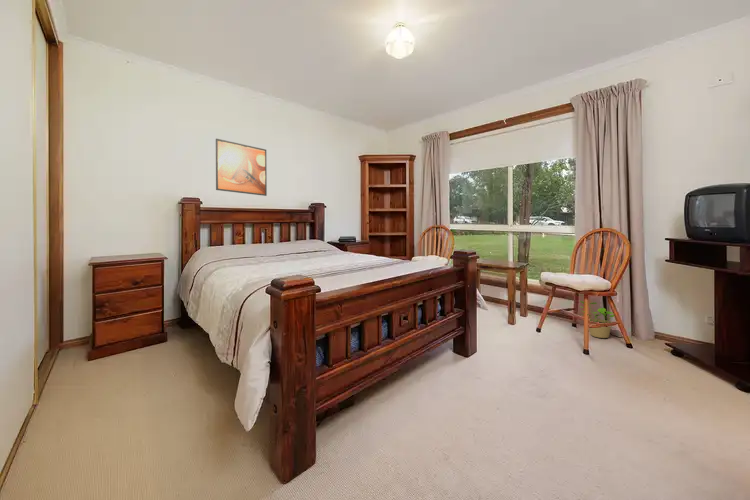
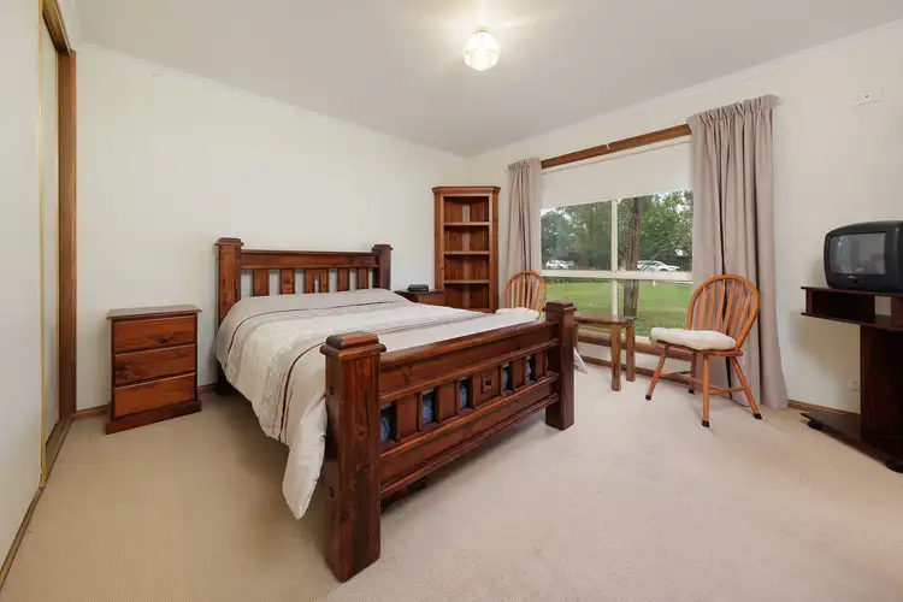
- potted plant (597, 318)
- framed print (242, 168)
